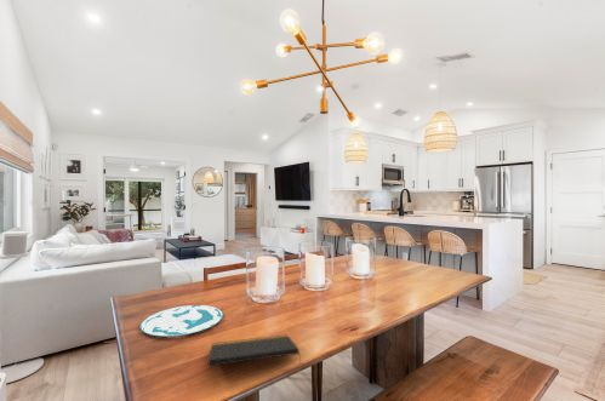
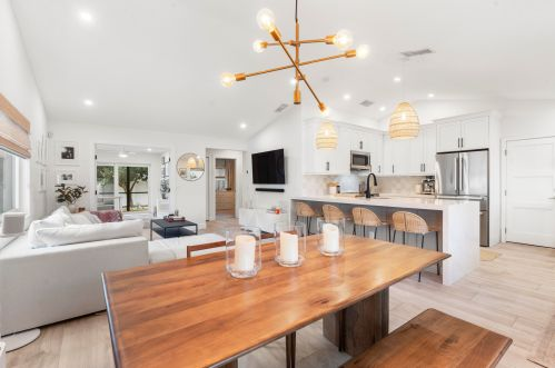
- plate (183, 315)
- notepad (252, 348)
